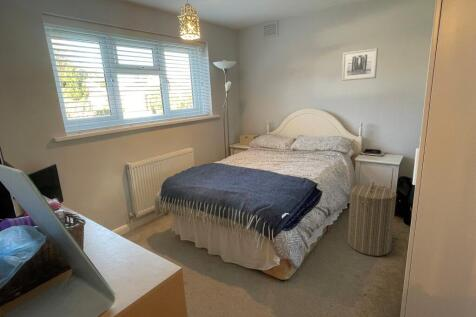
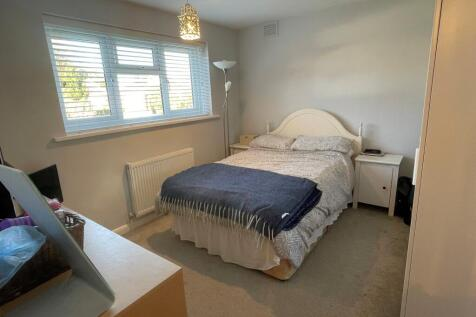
- wall art (359, 65)
- laundry hamper (370, 214)
